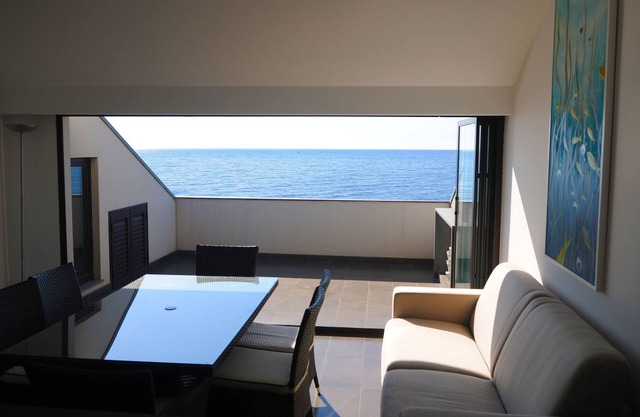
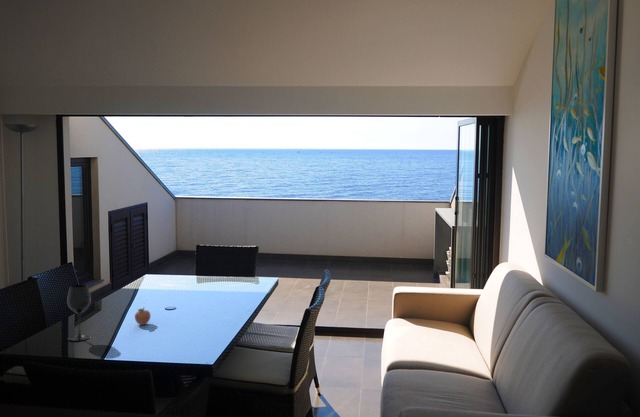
+ fruit (142, 315)
+ wineglass (79, 312)
